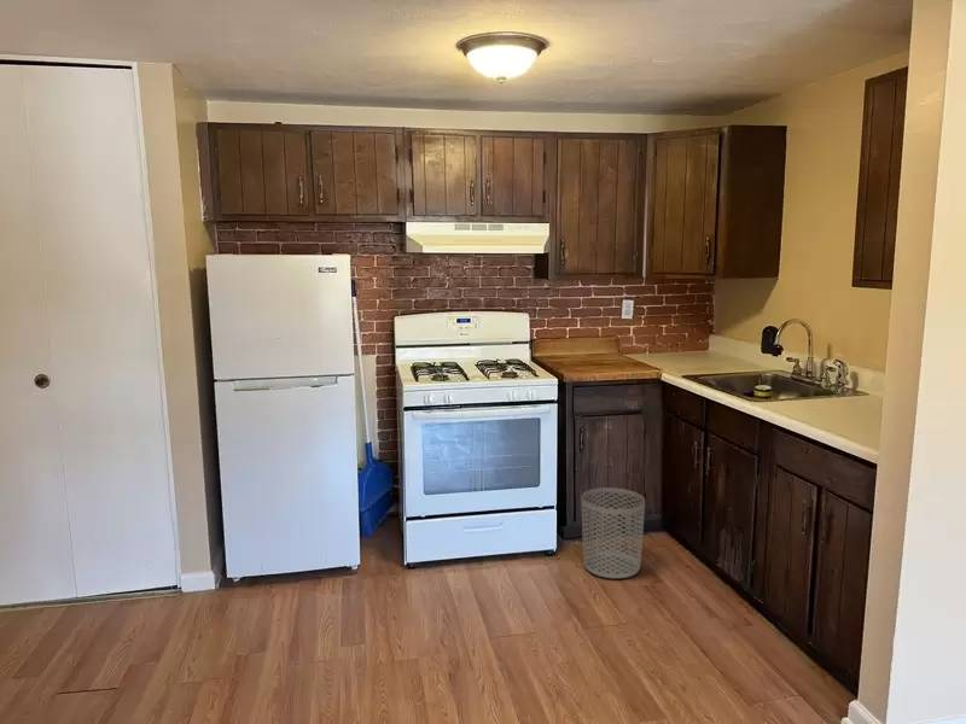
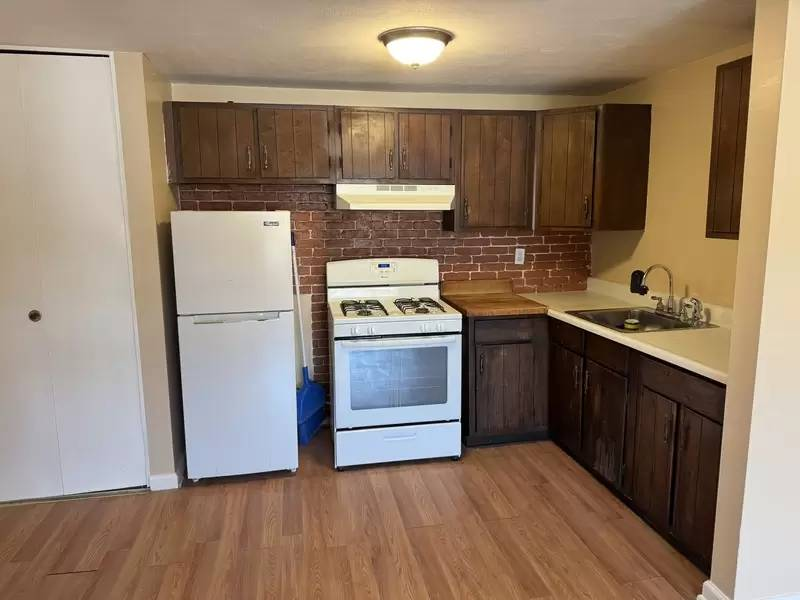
- waste bin (612, 531)
